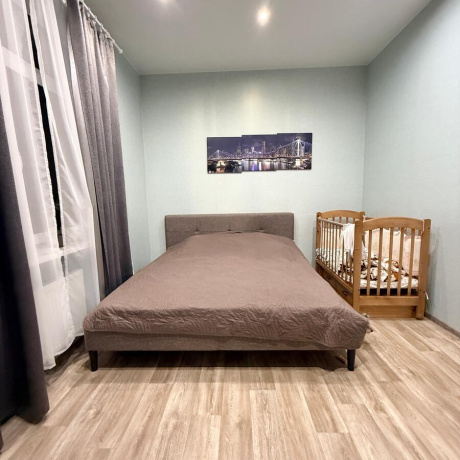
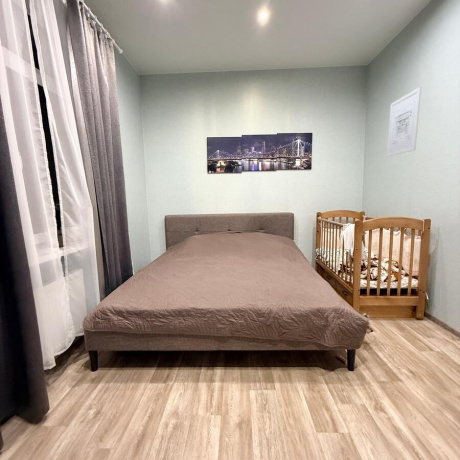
+ wall art (402, 125)
